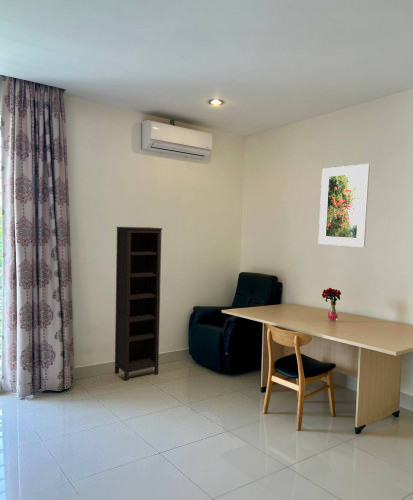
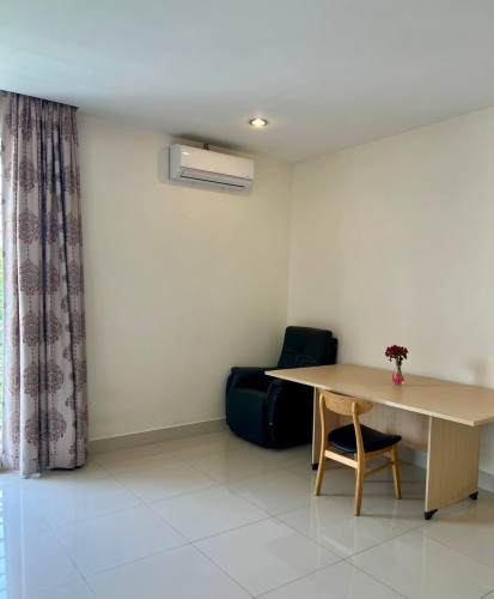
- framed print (342, 206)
- bookcase (137, 301)
